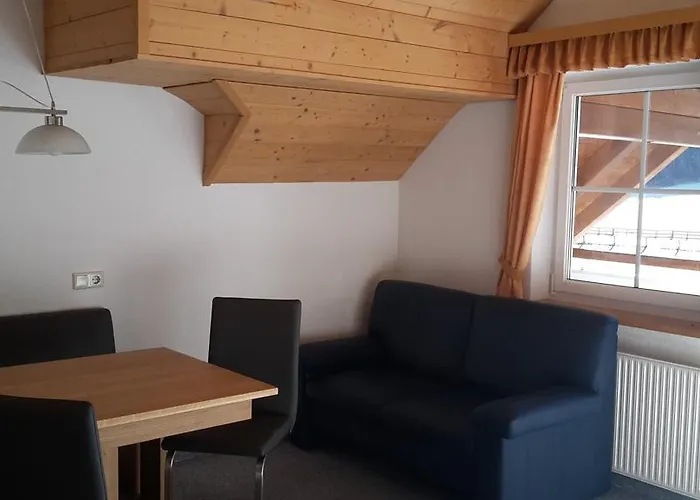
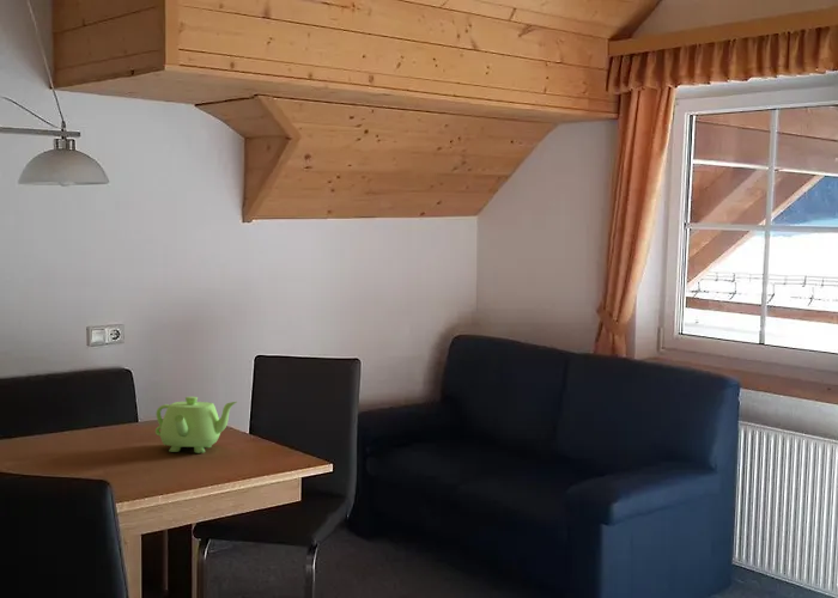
+ teapot (193, 425)
